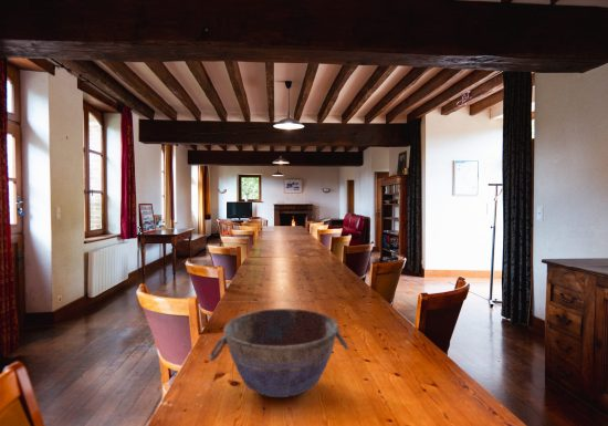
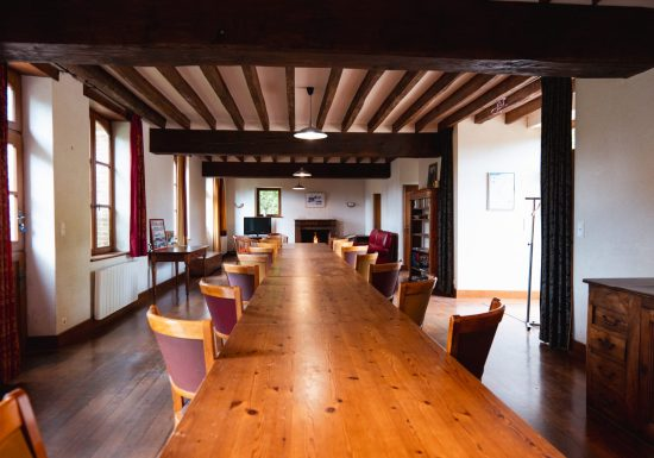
- bowl (281, 354)
